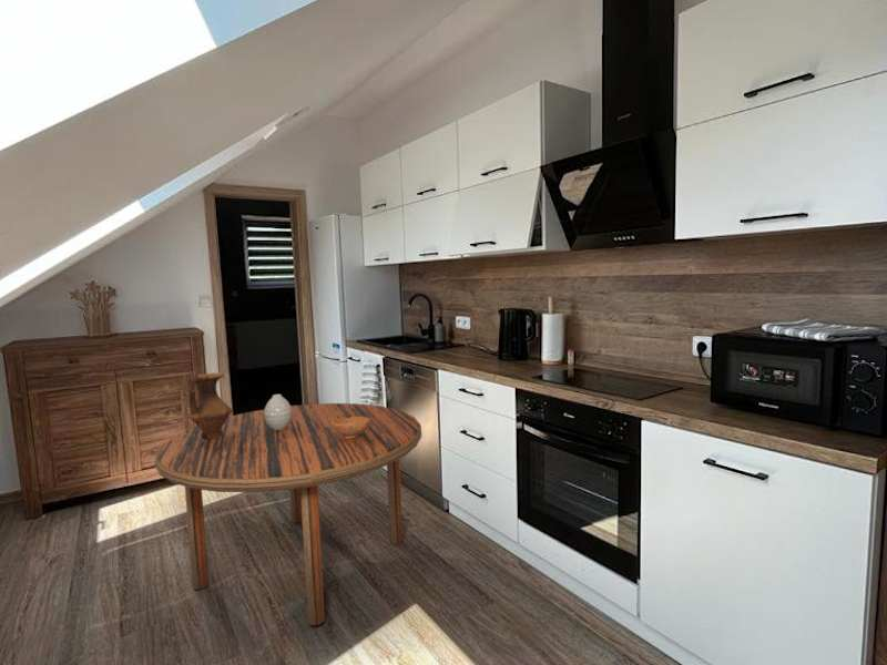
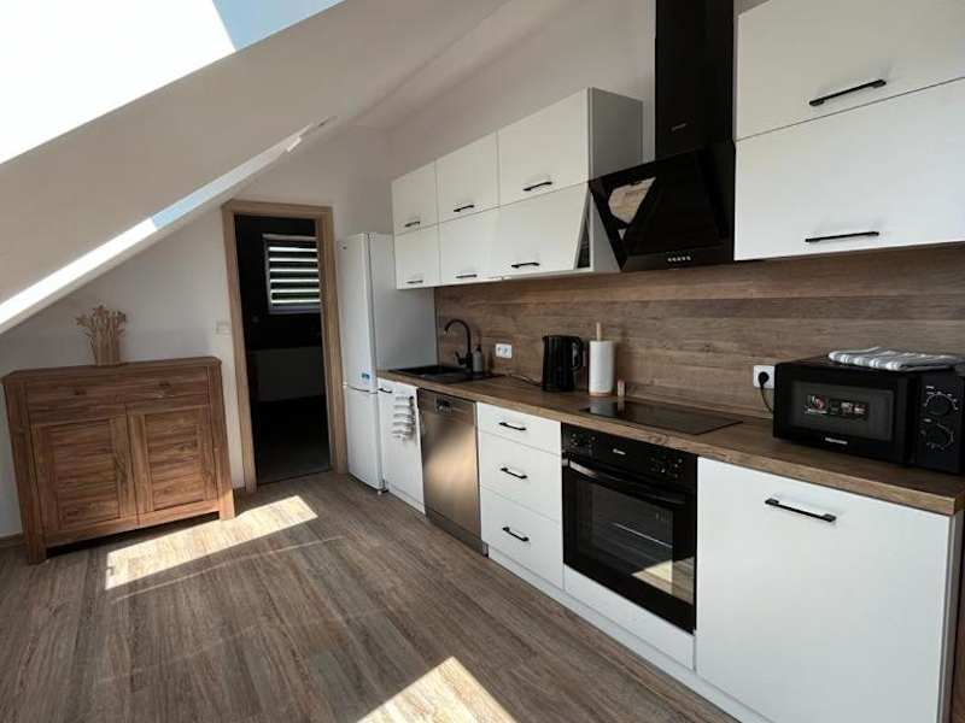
- bowl (351, 427)
- vase (277, 411)
- vase (208, 405)
- dining table (302, 497)
